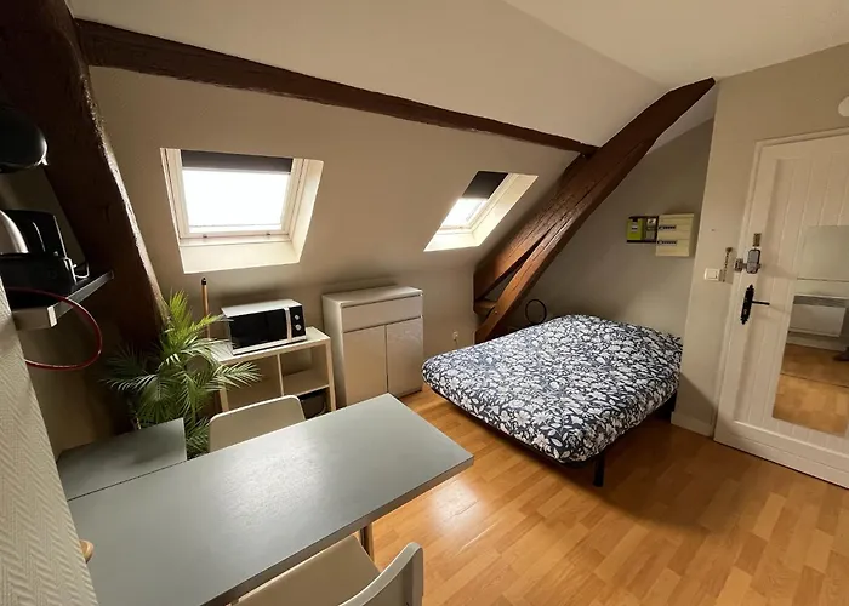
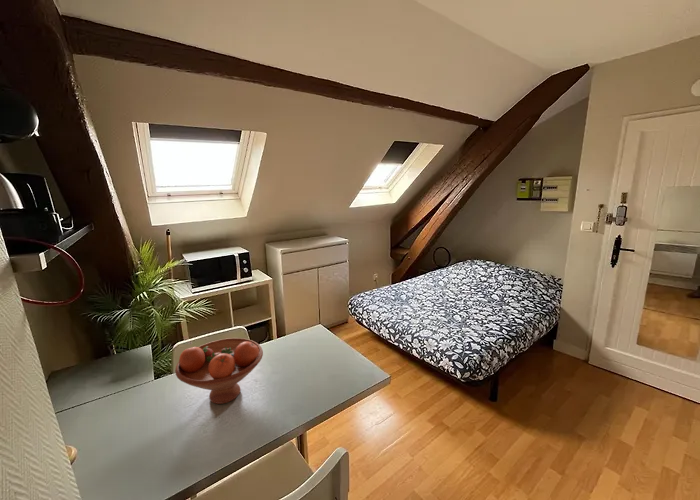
+ fruit bowl (222, 369)
